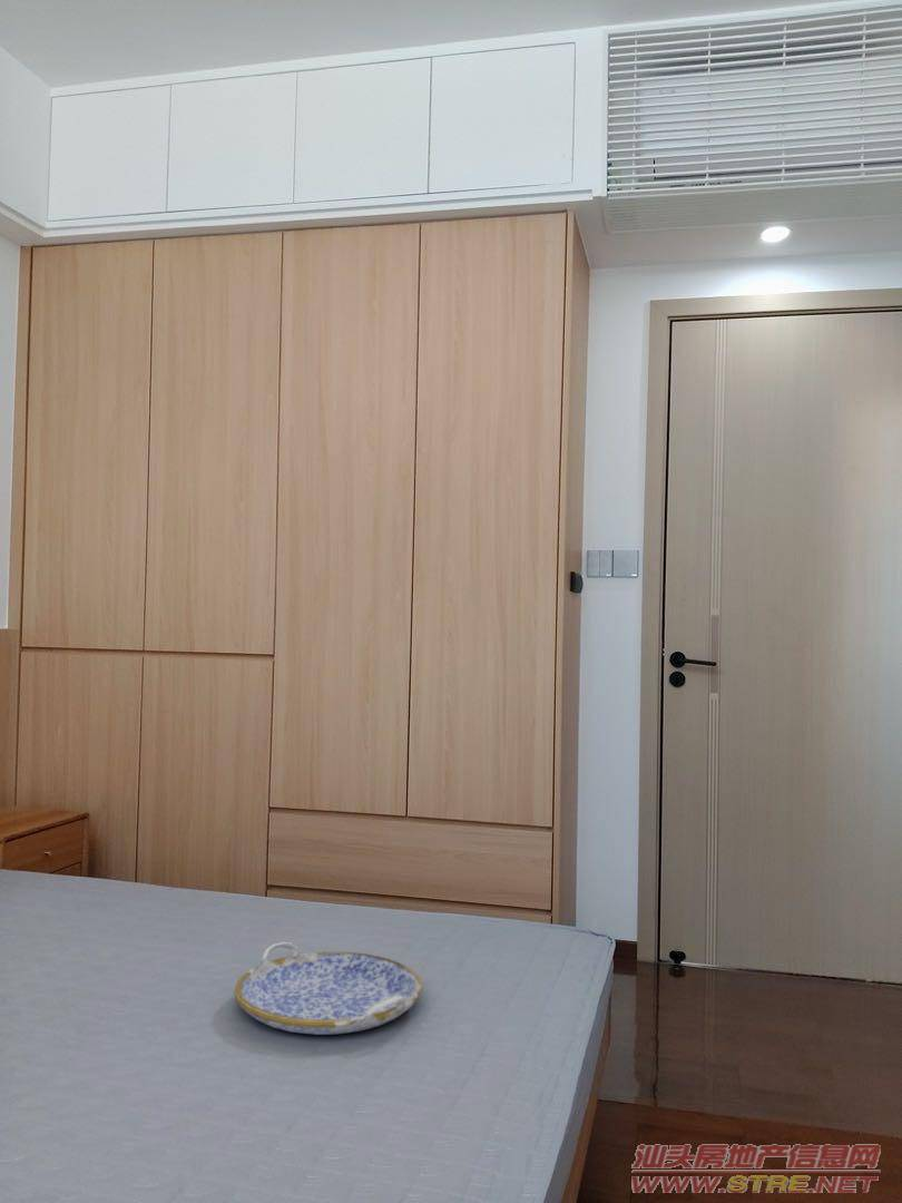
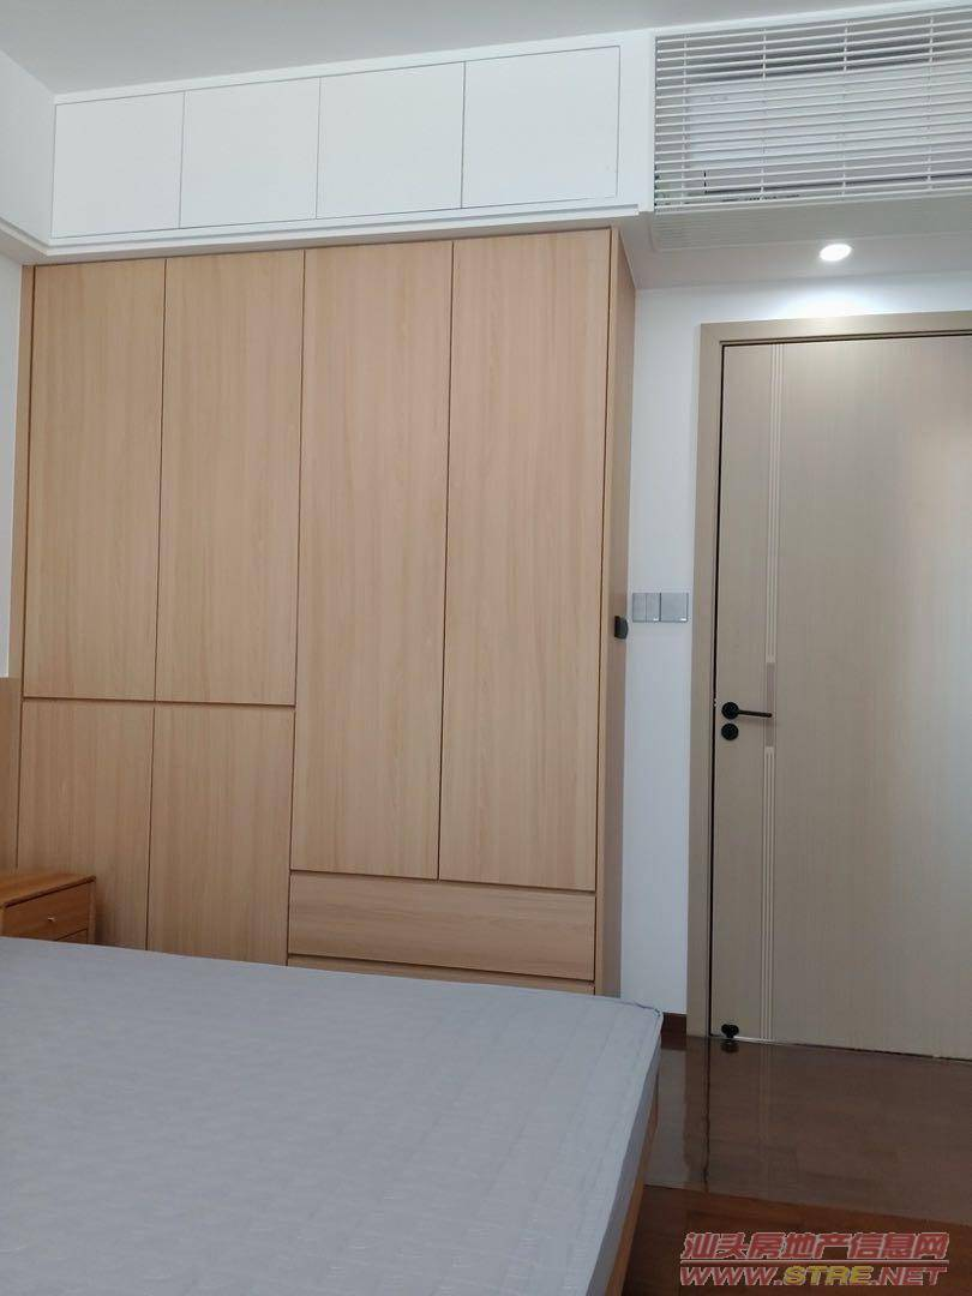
- serving tray (329, 987)
